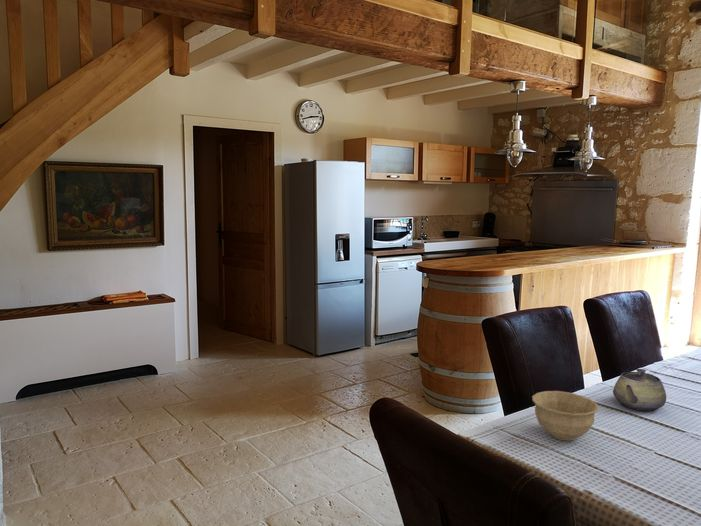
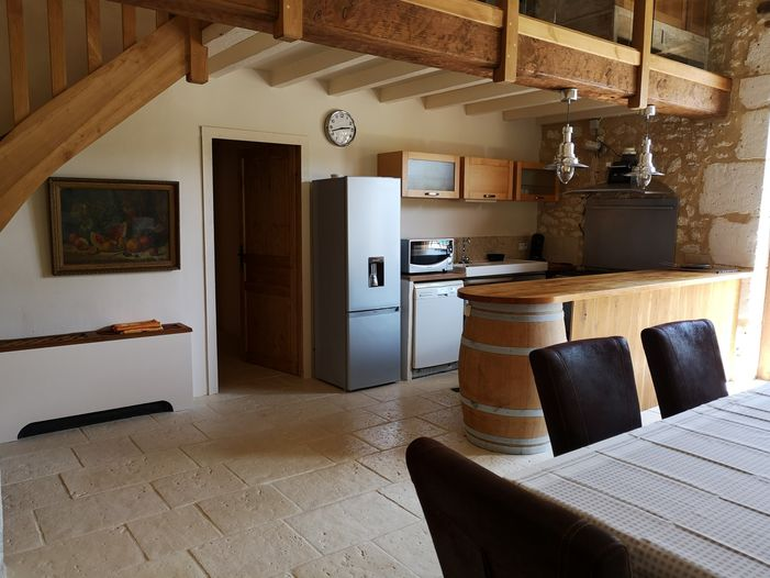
- bowl (563, 418)
- teapot (638, 388)
